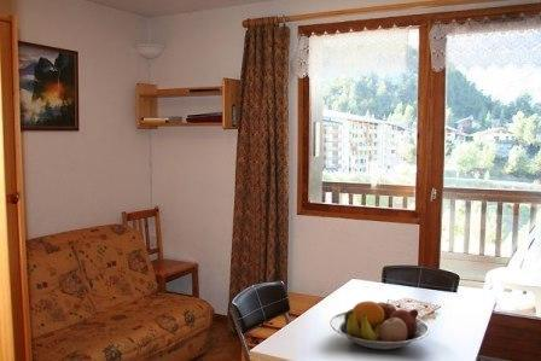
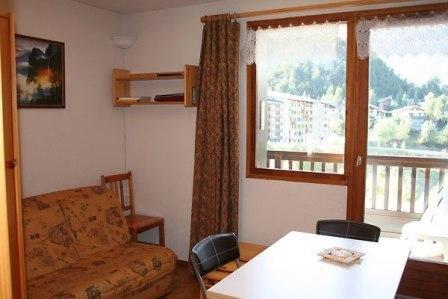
- fruit bowl (378, 320)
